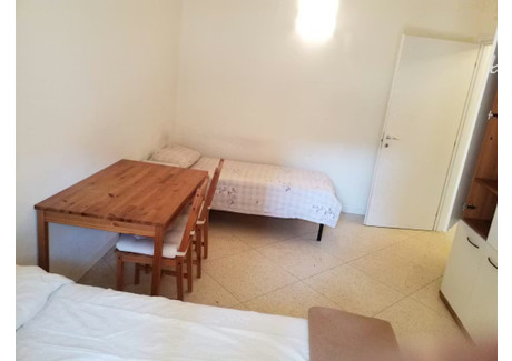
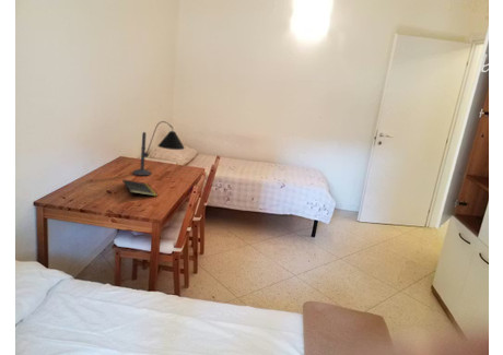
+ desk lamp (160, 146)
+ notepad (139, 187)
